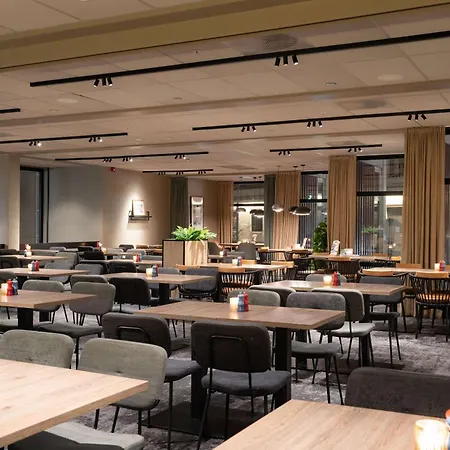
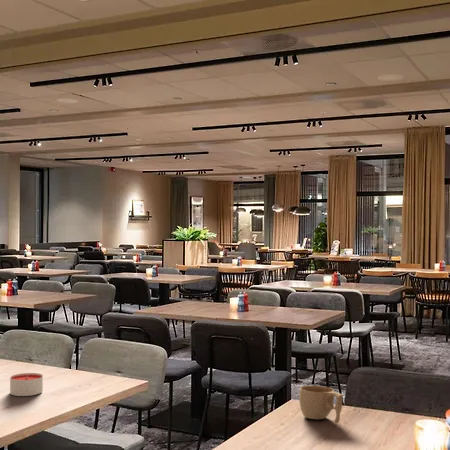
+ candle (26, 383)
+ cup (321, 404)
